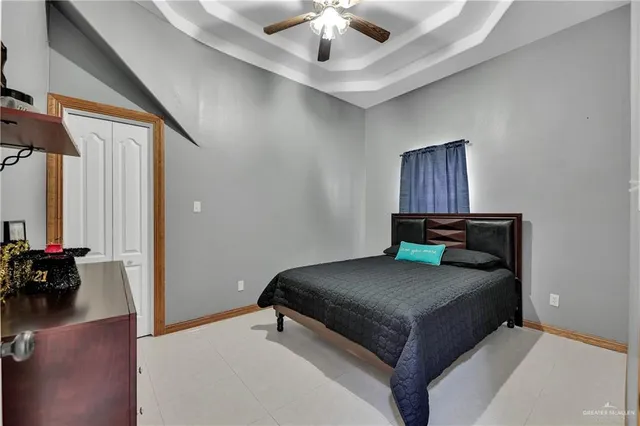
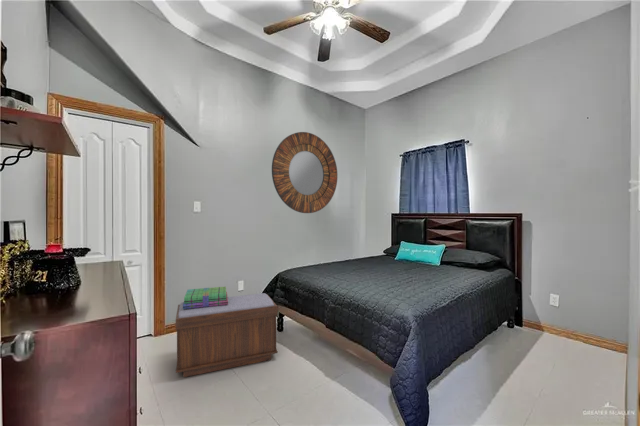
+ stack of books (206, 296)
+ home mirror (307, 173)
+ bench (227, 329)
